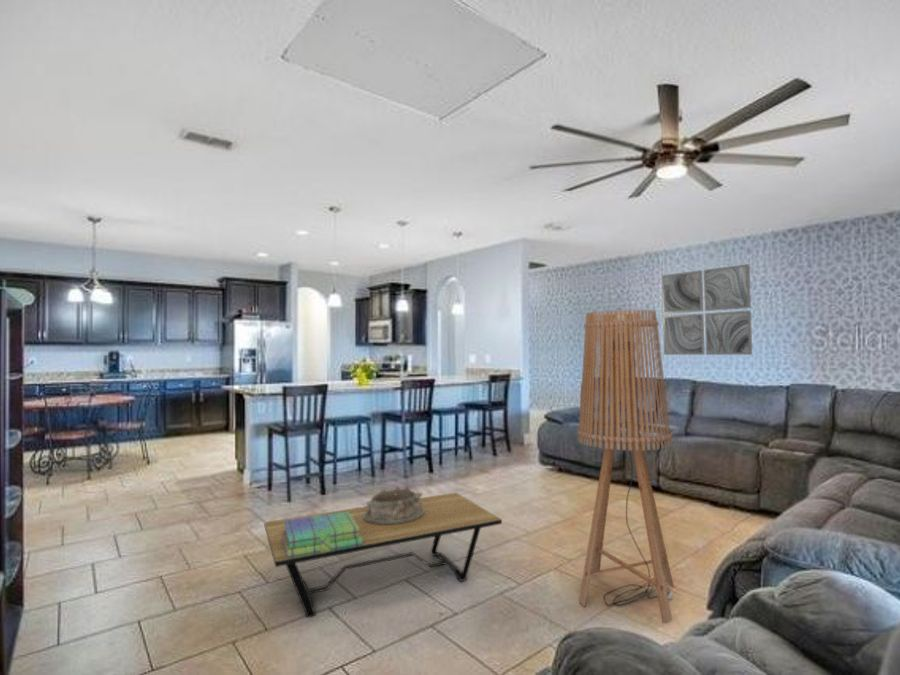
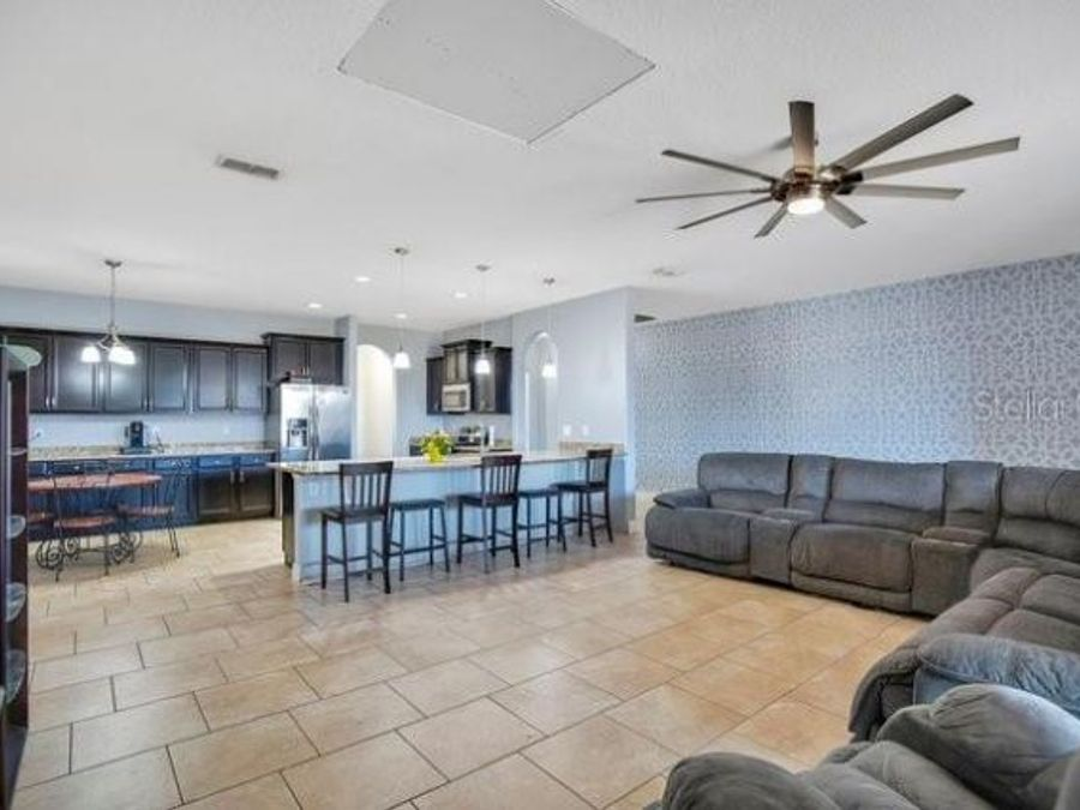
- floor lamp (623, 449)
- coffee table (383, 546)
- wall art (705, 313)
- stack of books (320, 534)
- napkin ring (395, 505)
